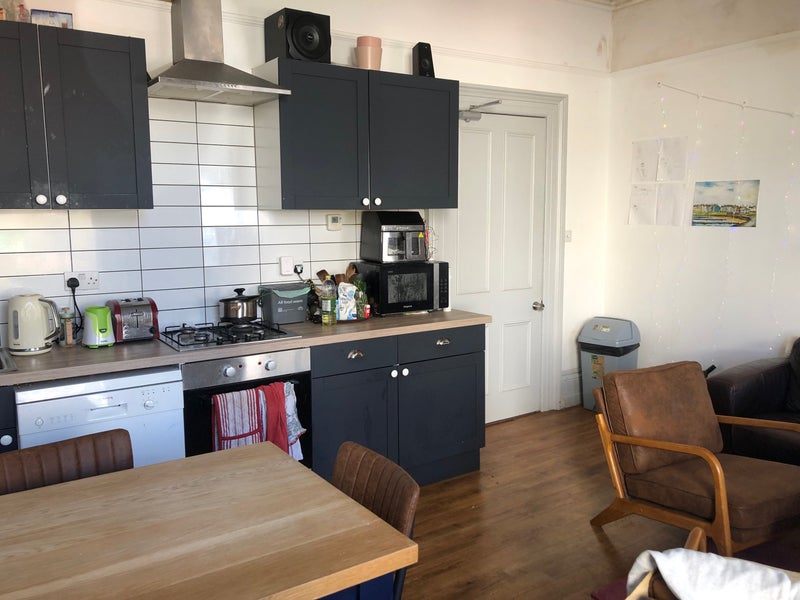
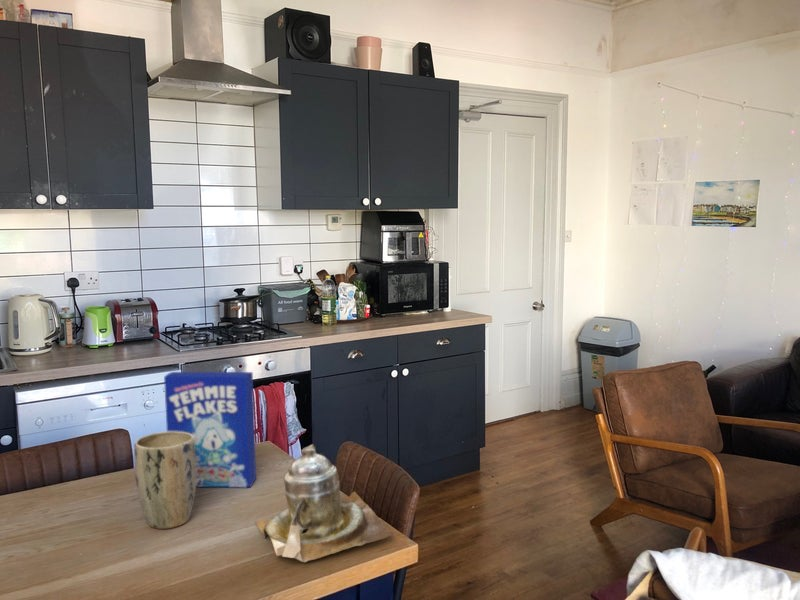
+ teapot (320, 487)
+ plant pot (166, 480)
+ cereal box (211, 428)
